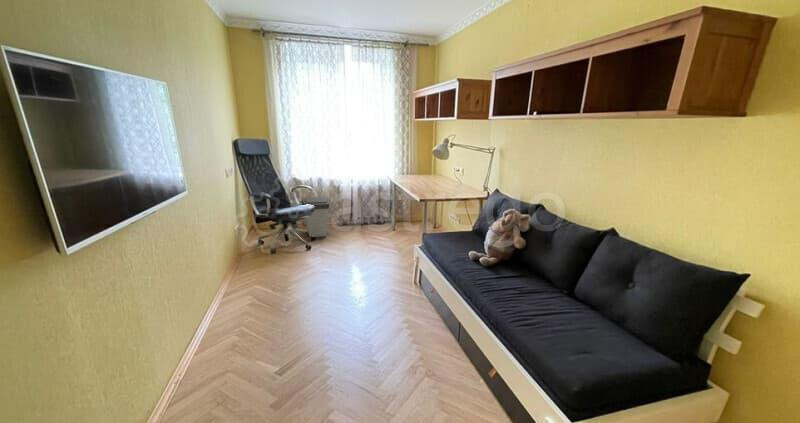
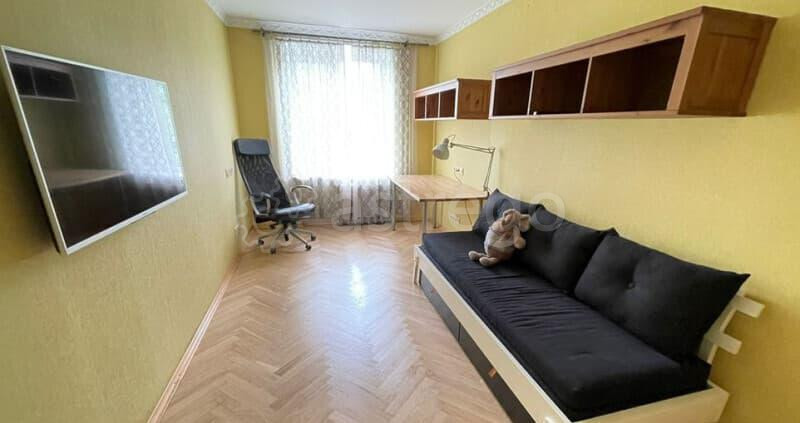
- trash can (316, 216)
